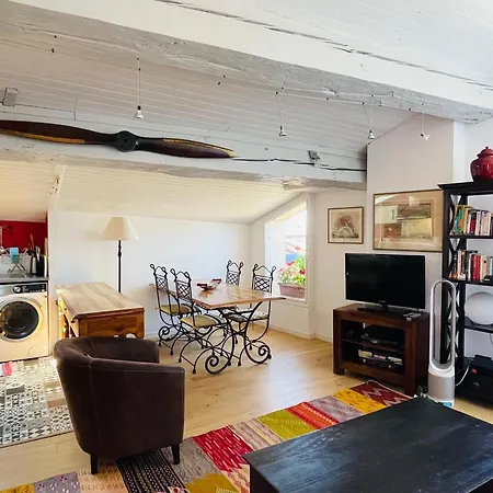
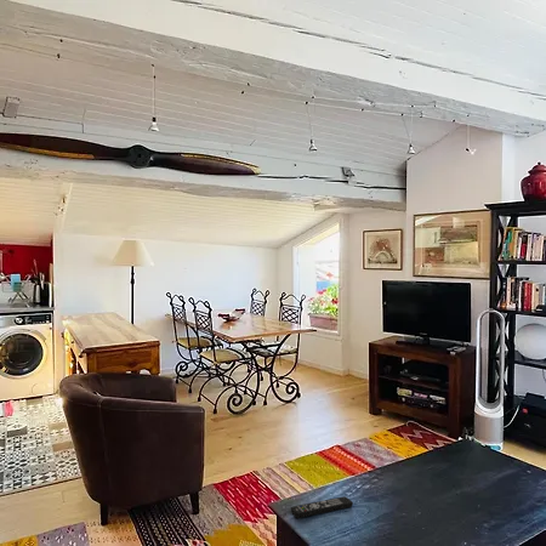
+ remote control (322, 507)
